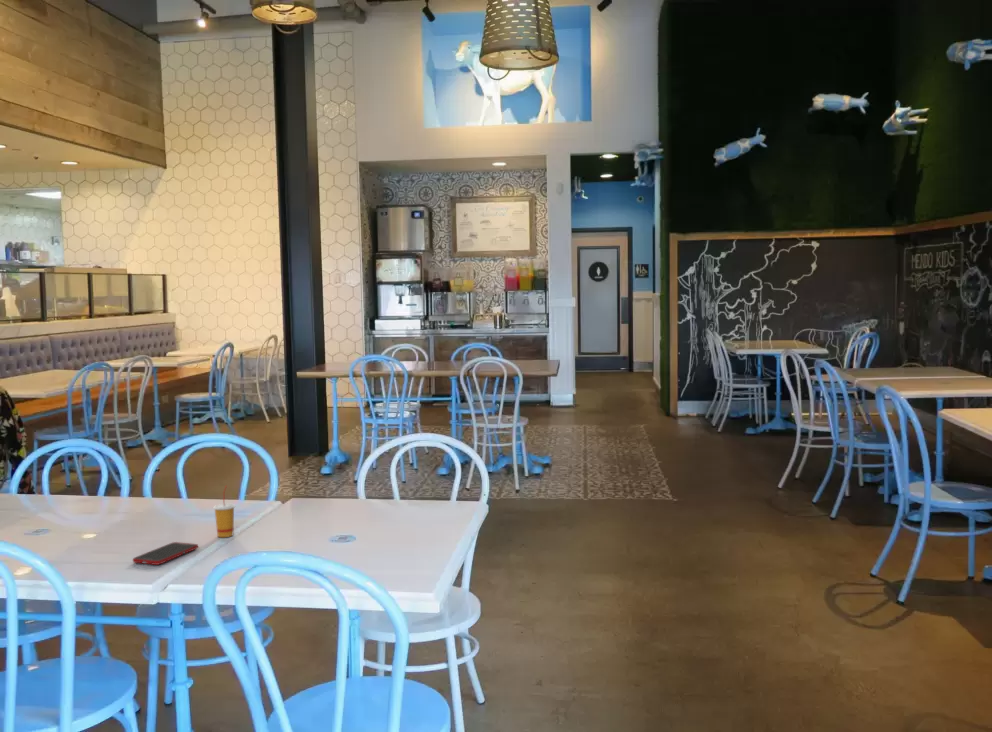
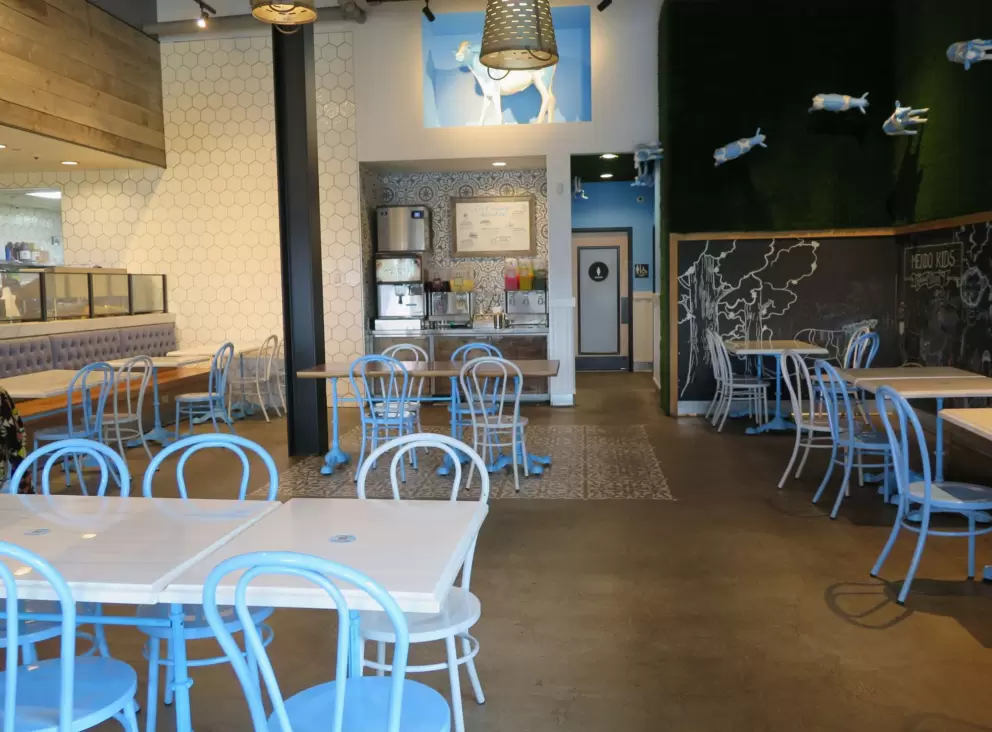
- cell phone (166, 553)
- drinking cup (224, 510)
